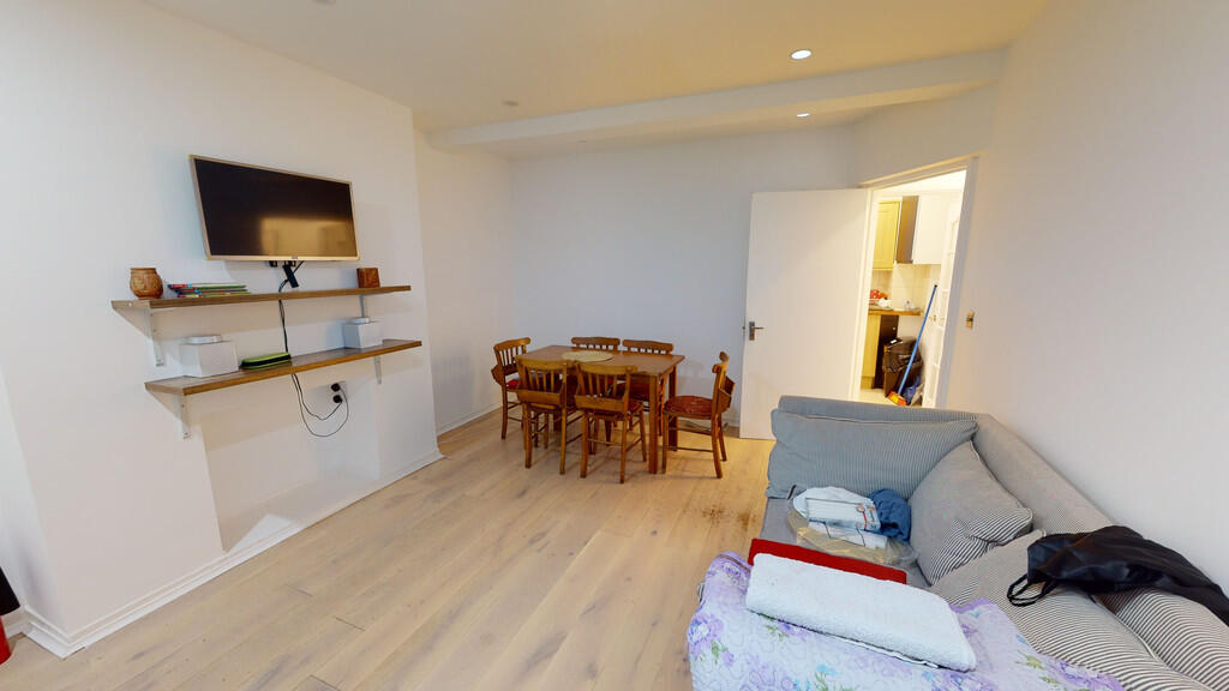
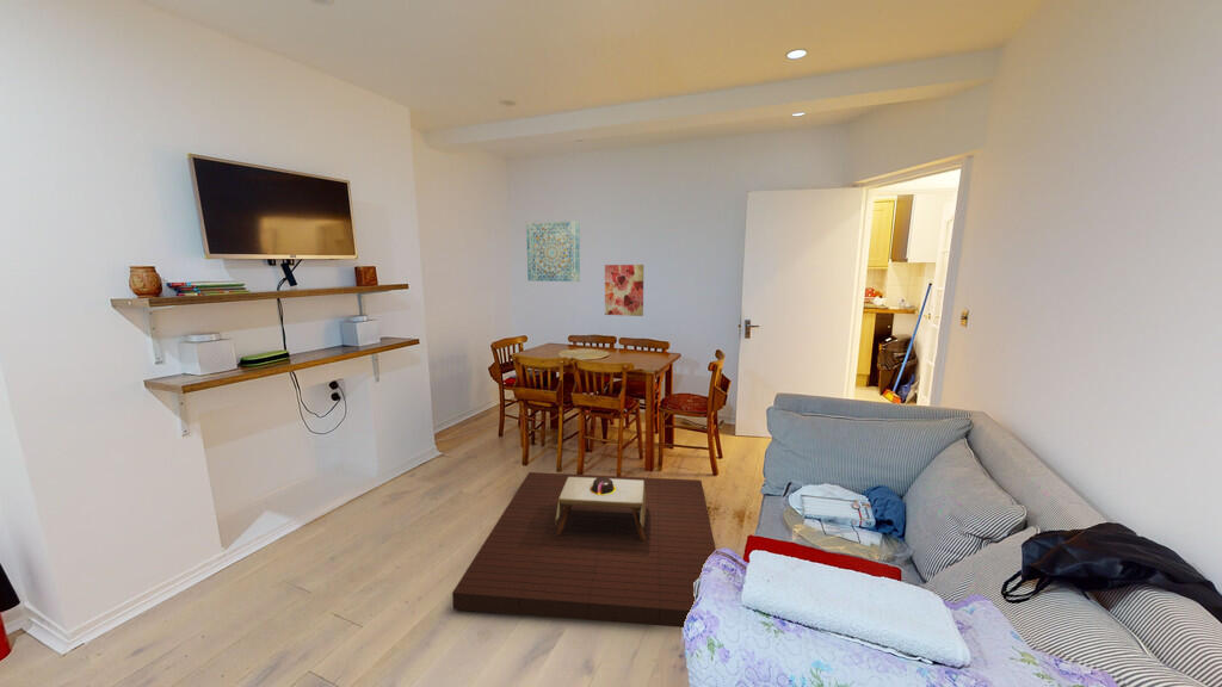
+ wall art (553, 252)
+ wall art (623, 290)
+ coffee table (603, 509)
